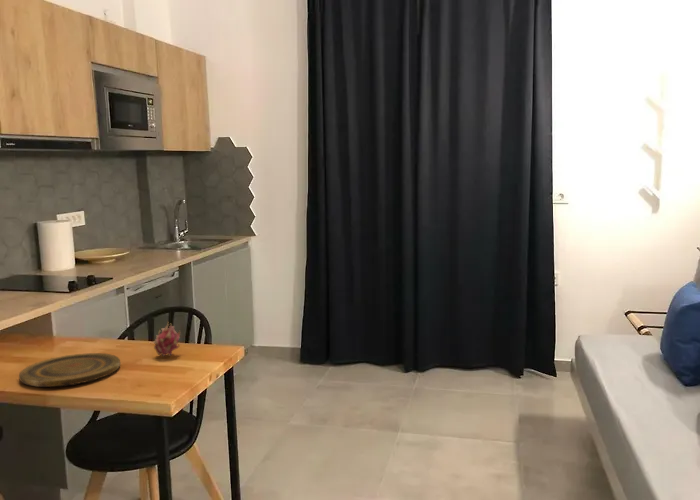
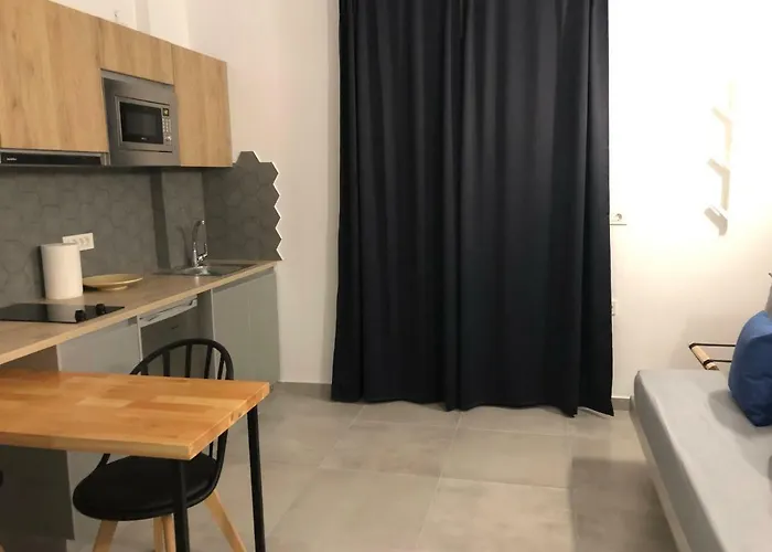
- plate (71, 368)
- fruit (166, 338)
